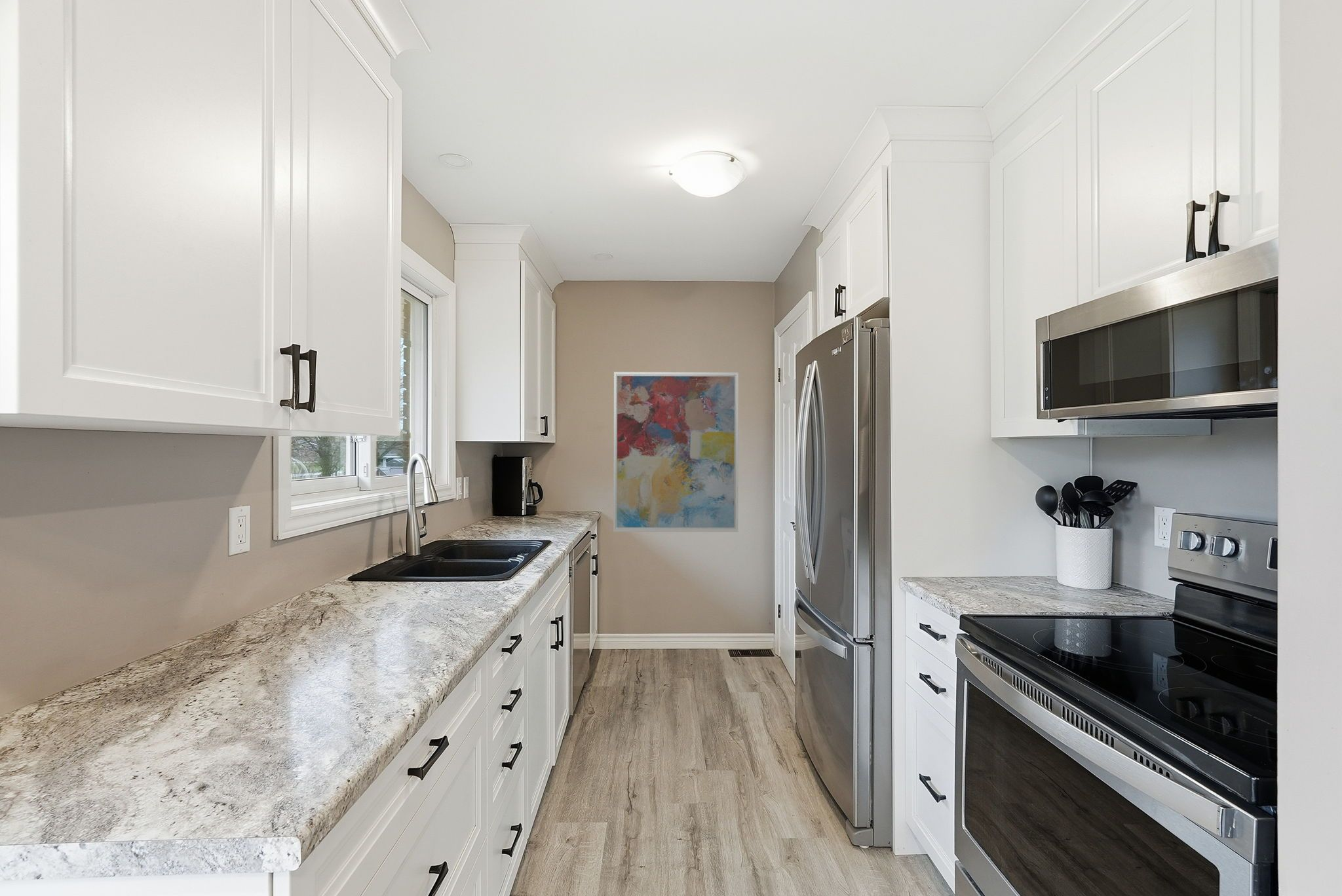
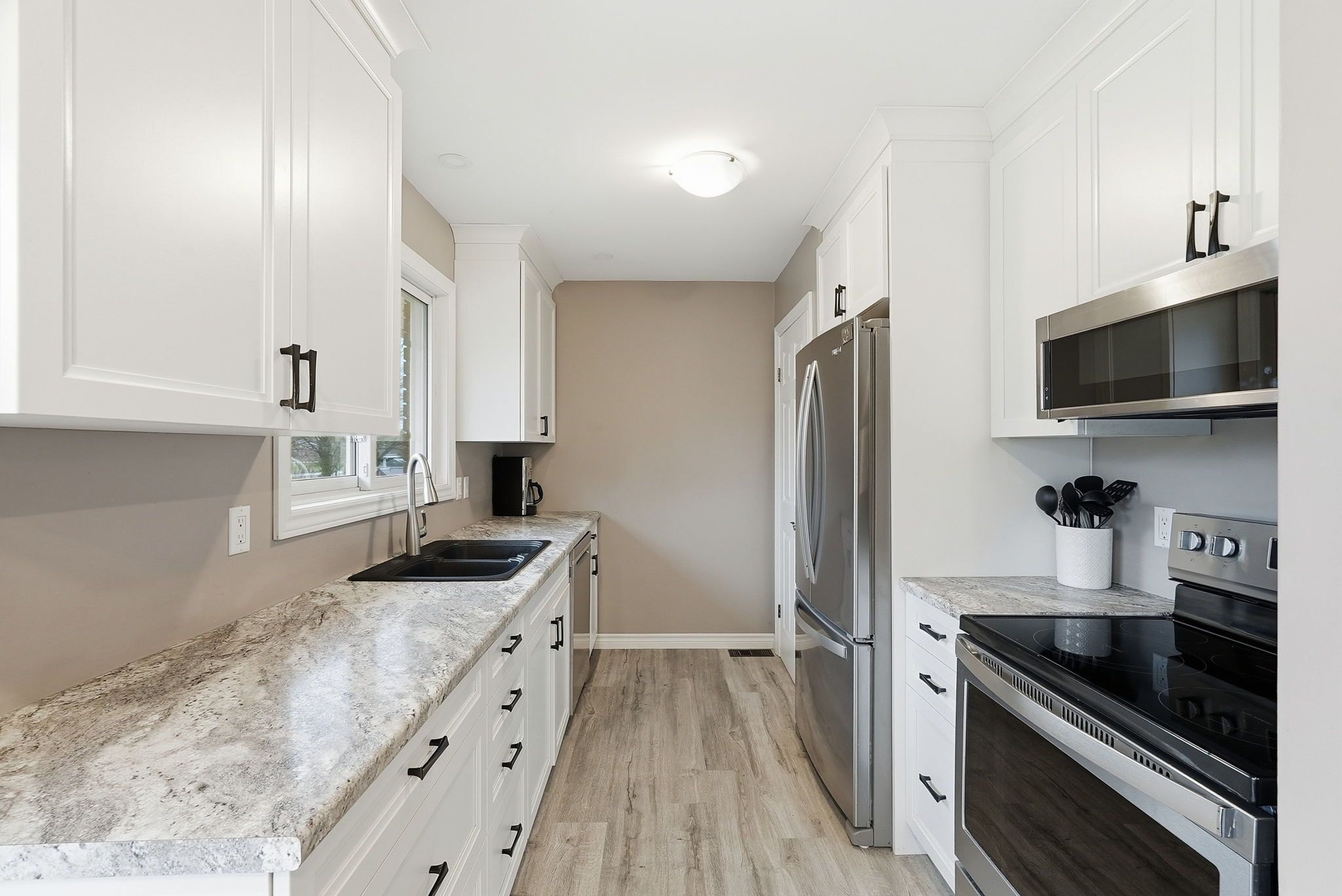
- wall art (676, 452)
